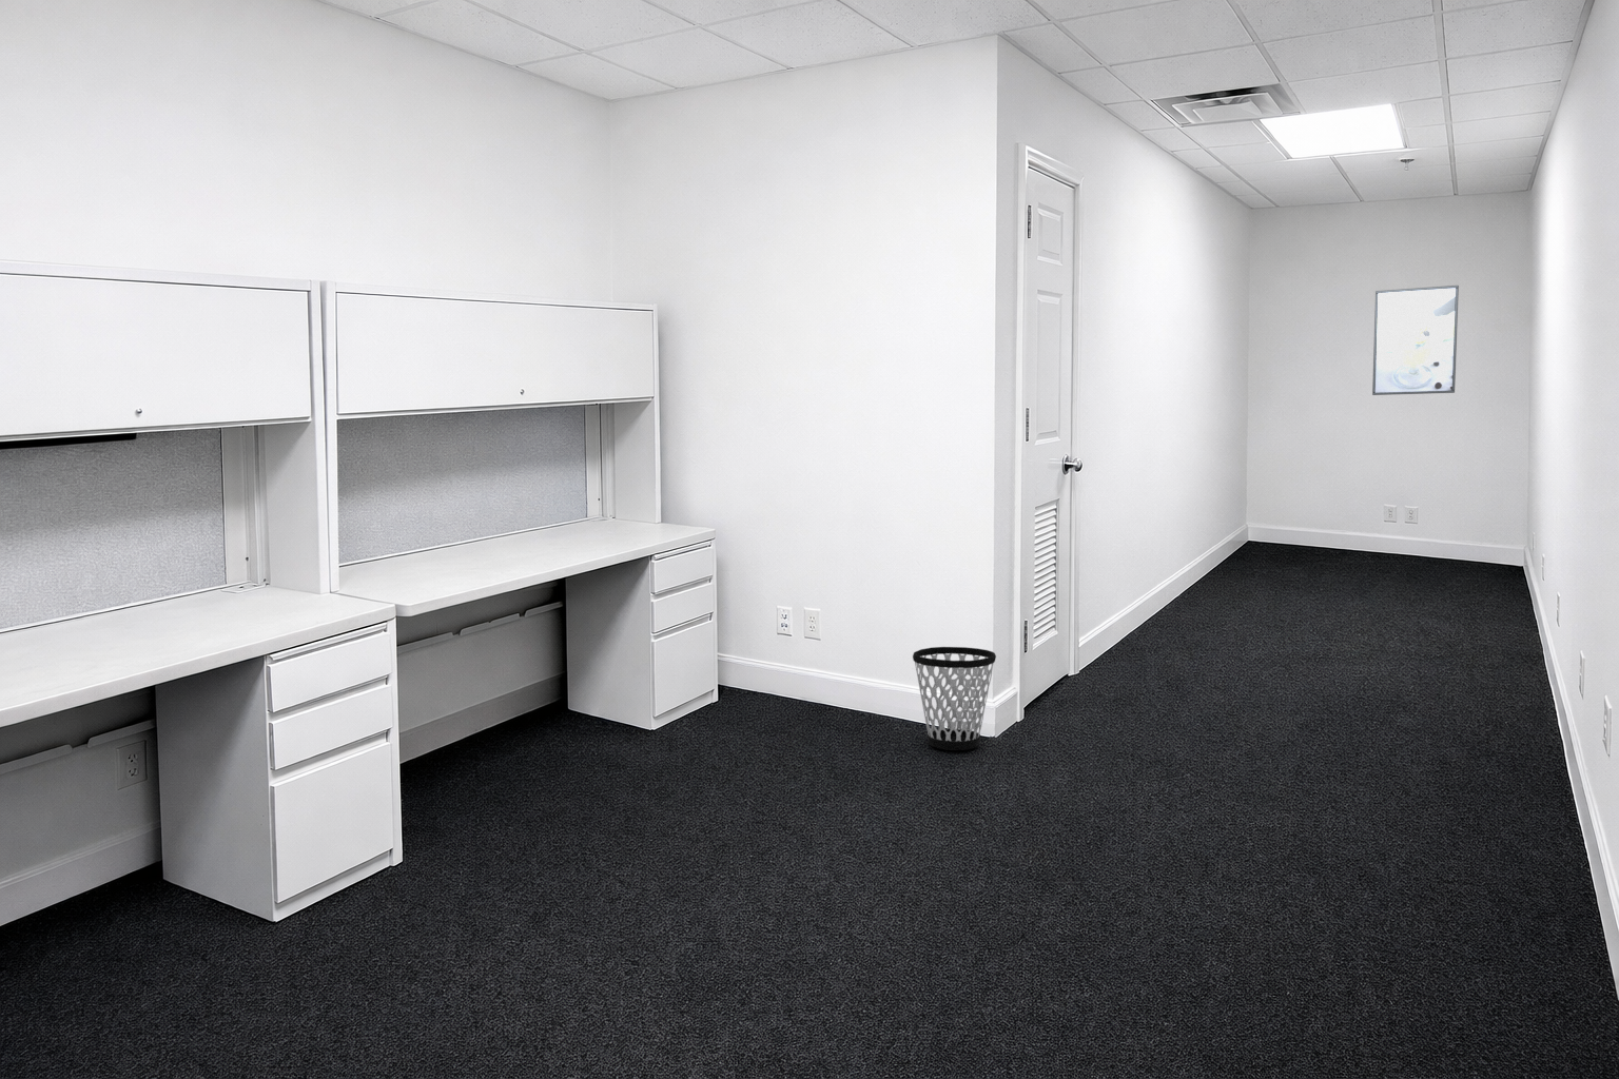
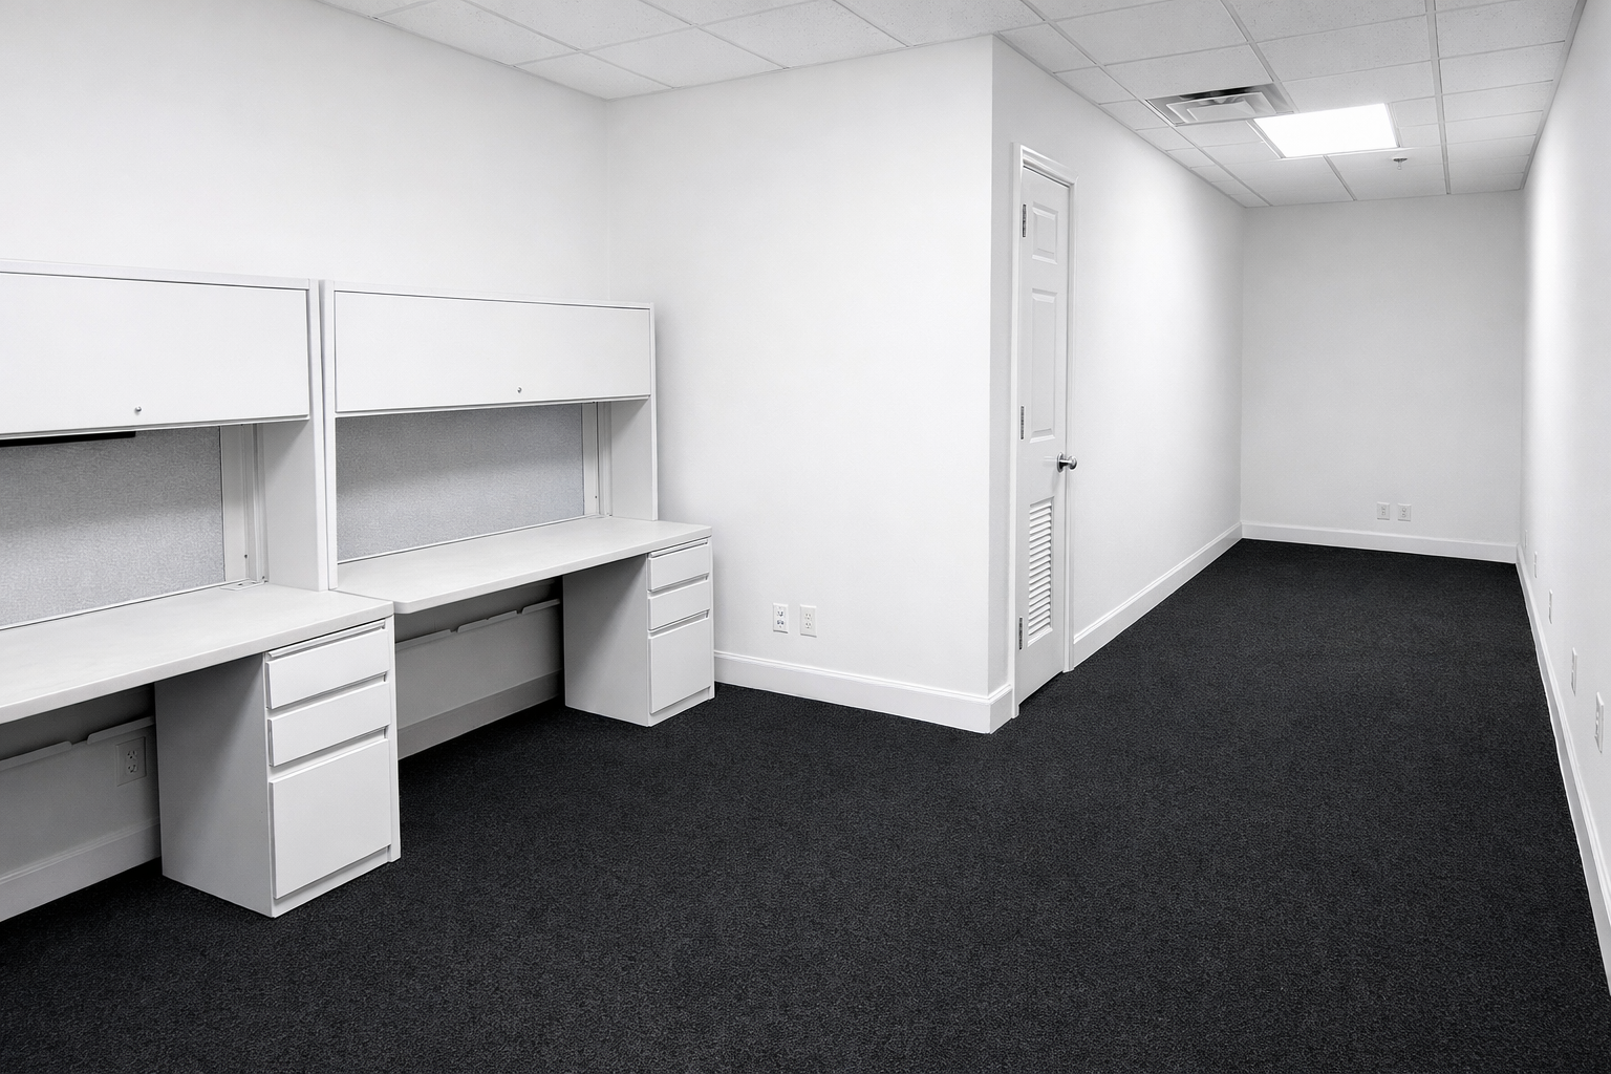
- wastebasket (955, 700)
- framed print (1414, 341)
